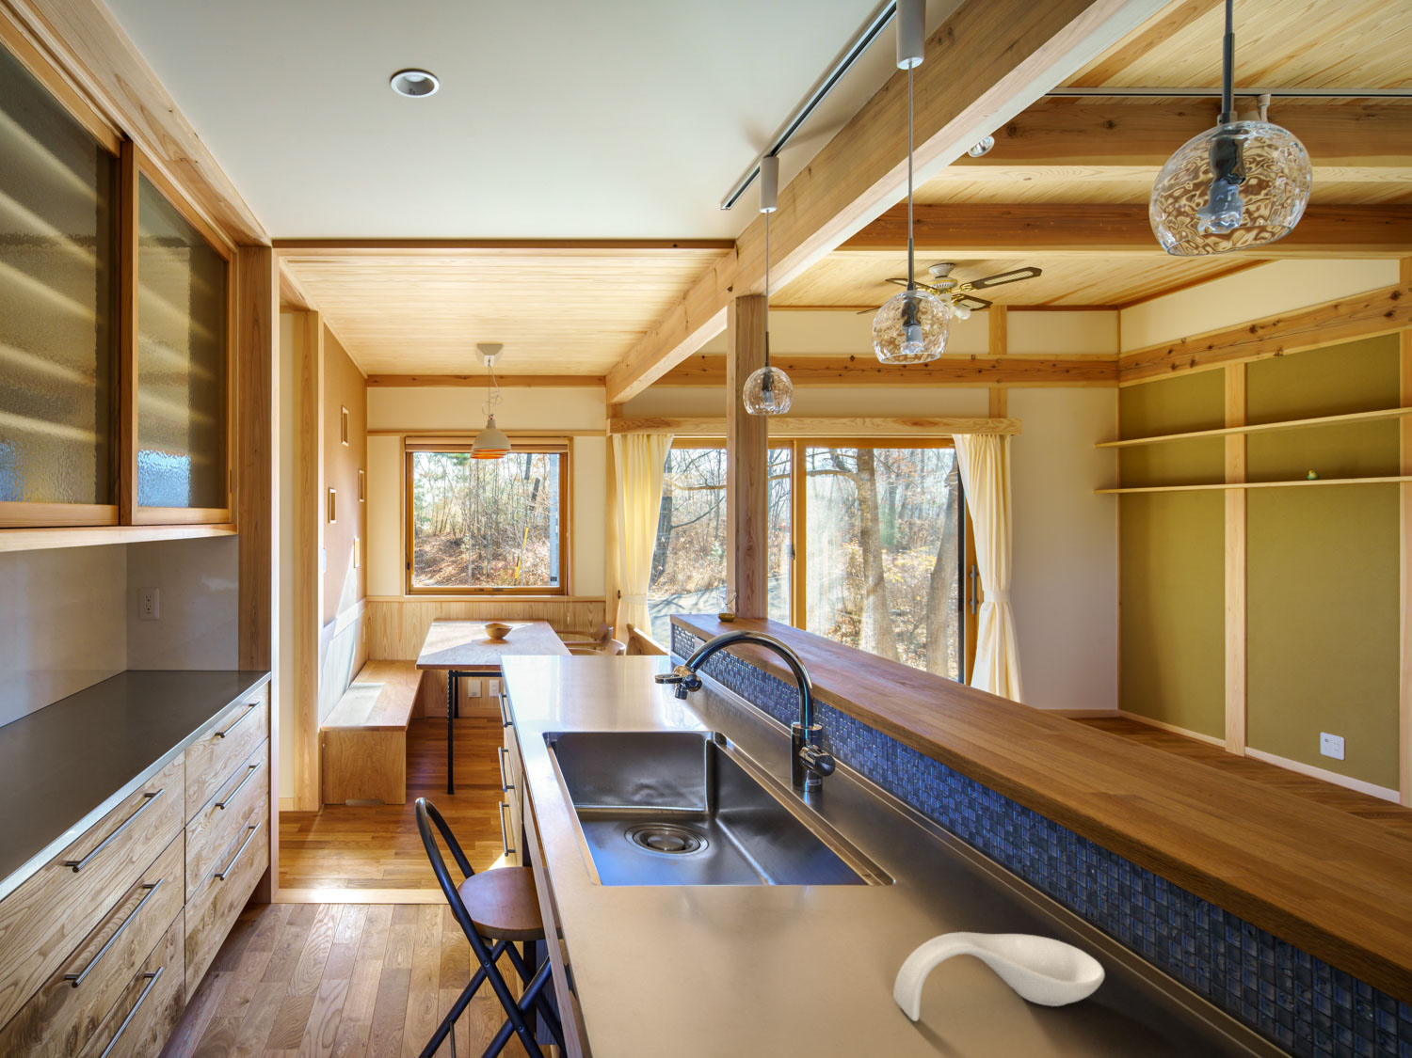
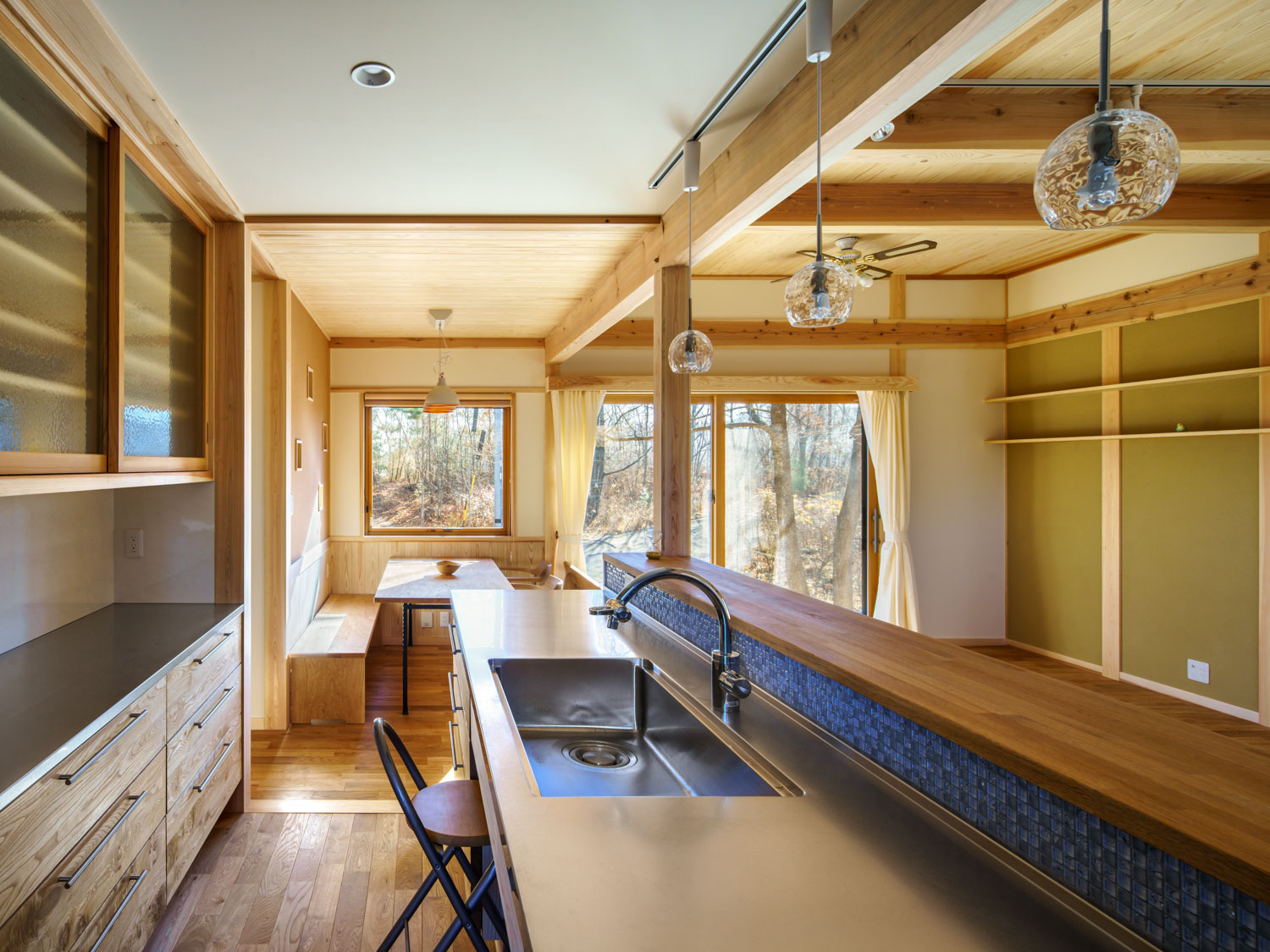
- spoon rest (1000, 967)
